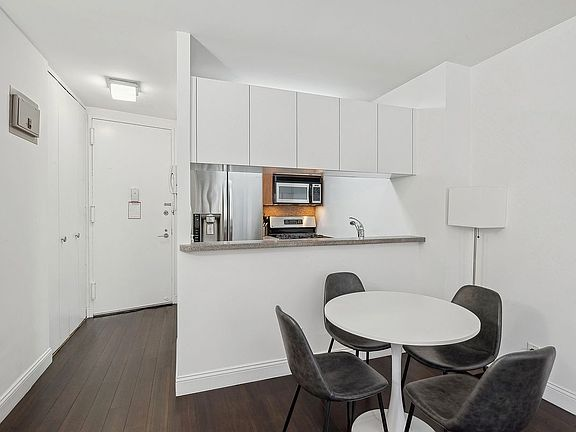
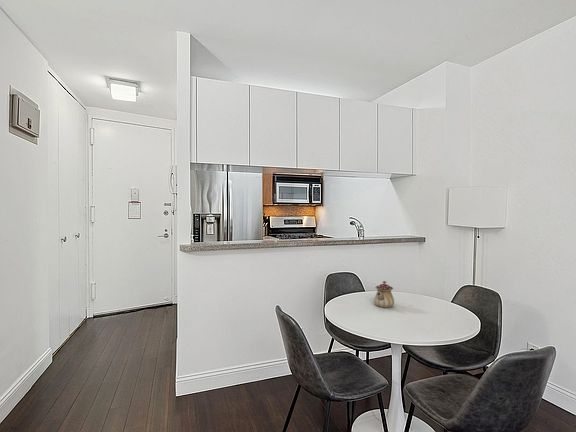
+ teapot (384, 292)
